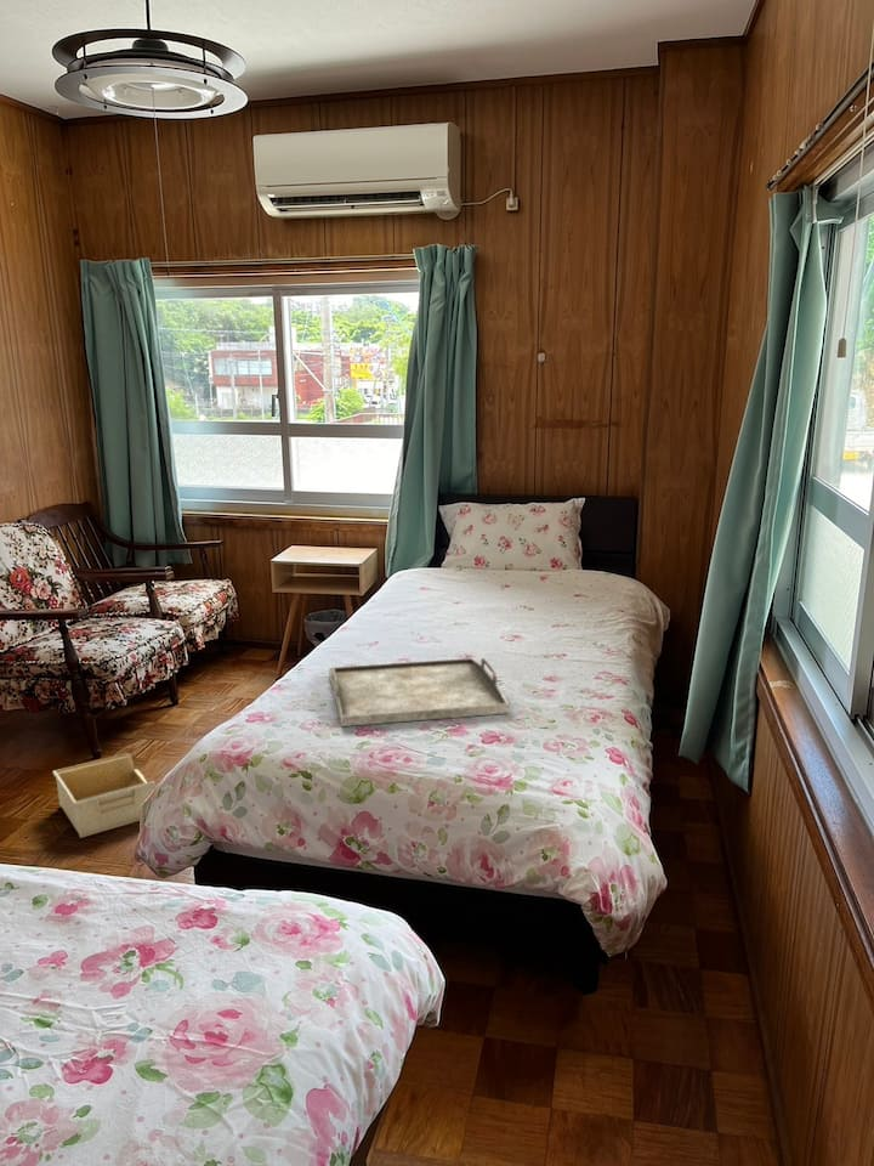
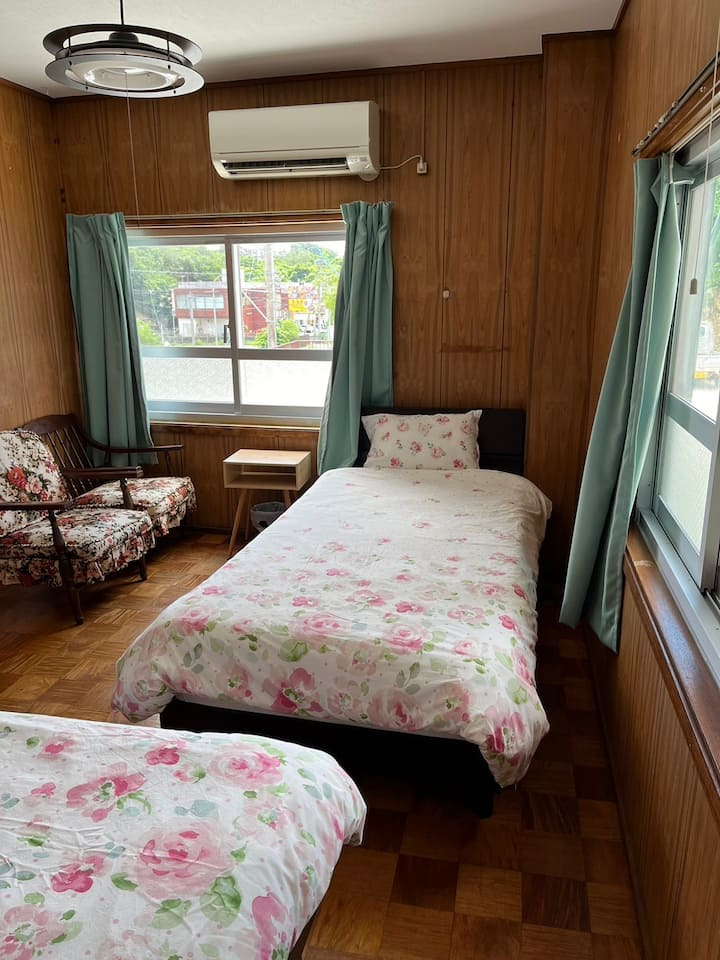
- serving tray (413, 680)
- storage bin (108, 792)
